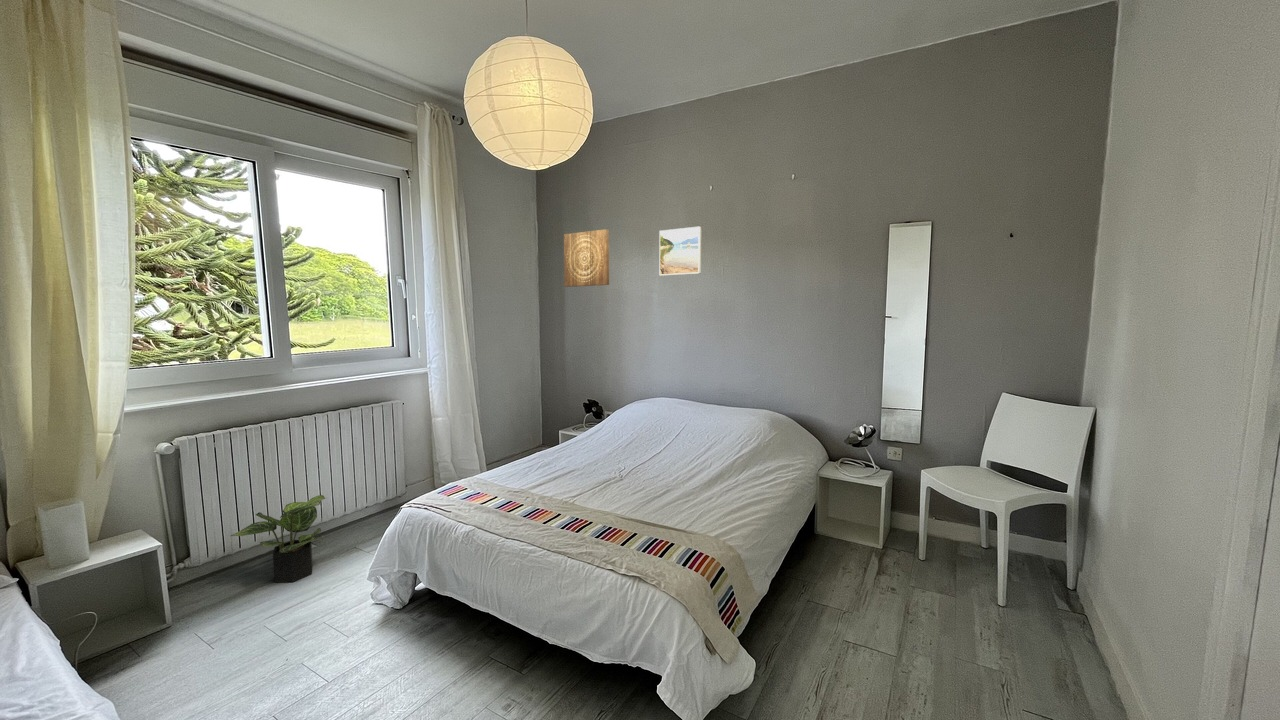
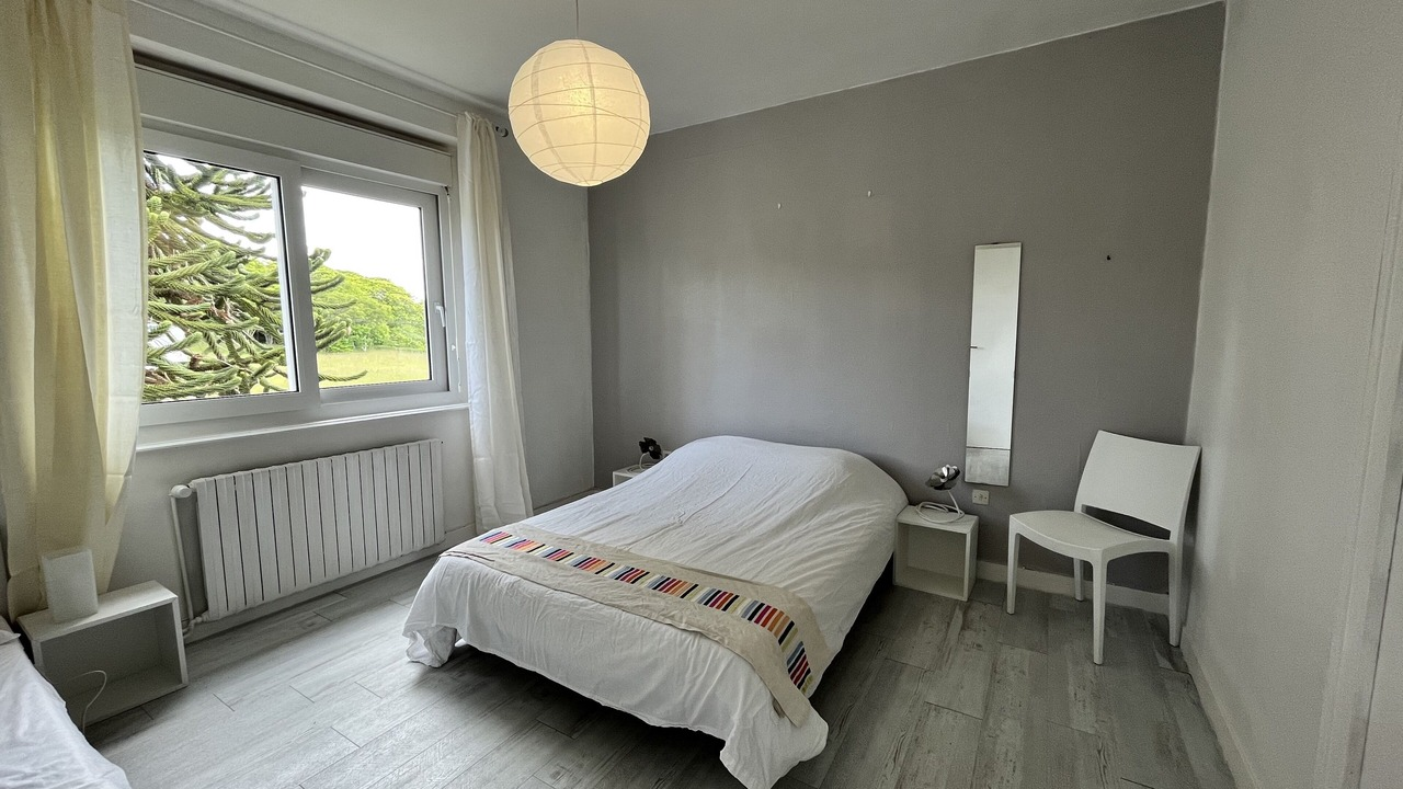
- wall art (586, 259)
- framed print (679, 251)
- potted plant (290, 537)
